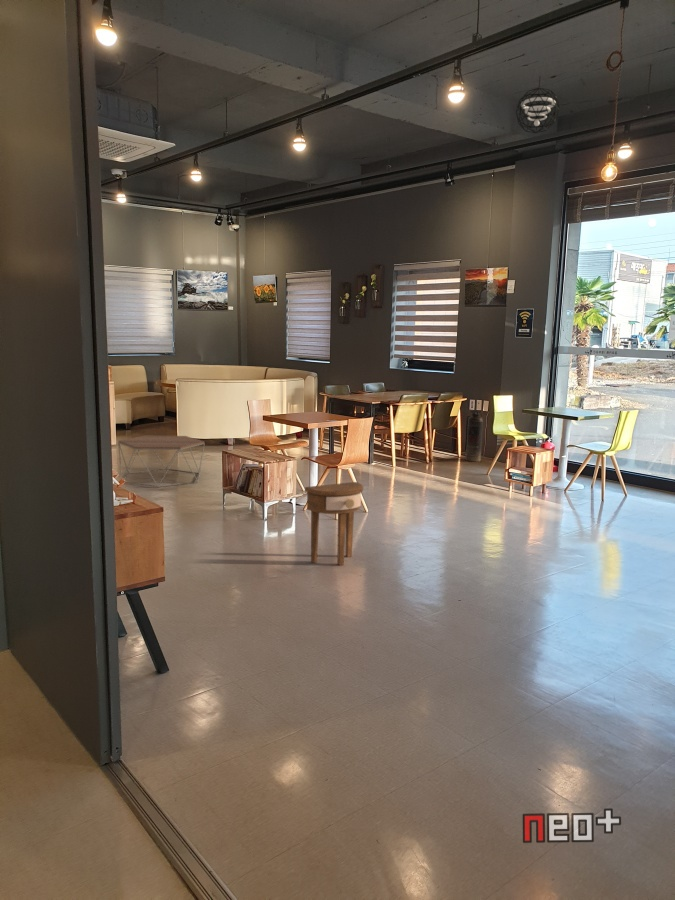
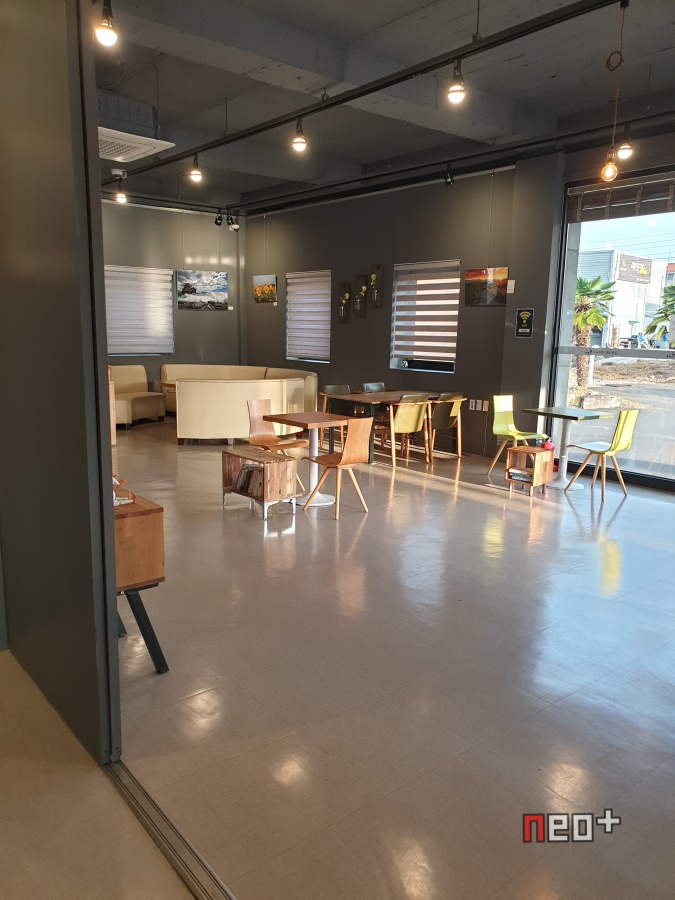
- side table (338, 523)
- fire extinguisher (474, 435)
- pendant light (538, 104)
- coffee table (160, 460)
